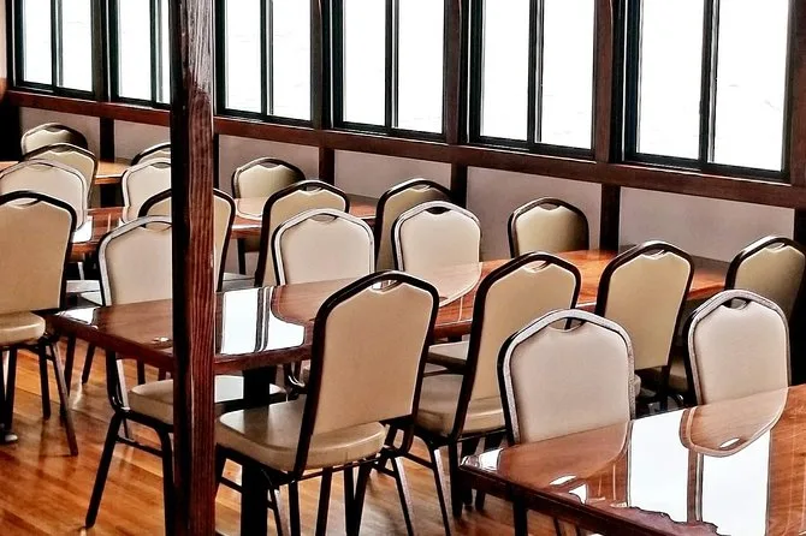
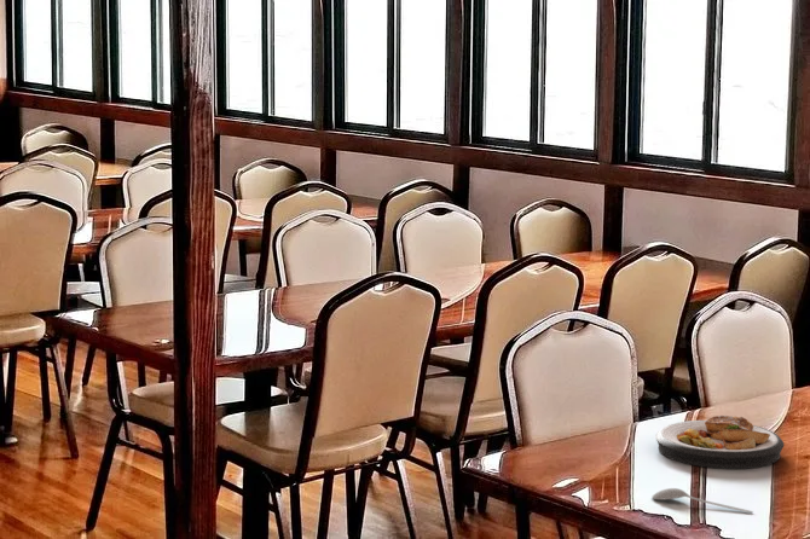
+ plate (718, 437)
+ spoon (701, 499)
